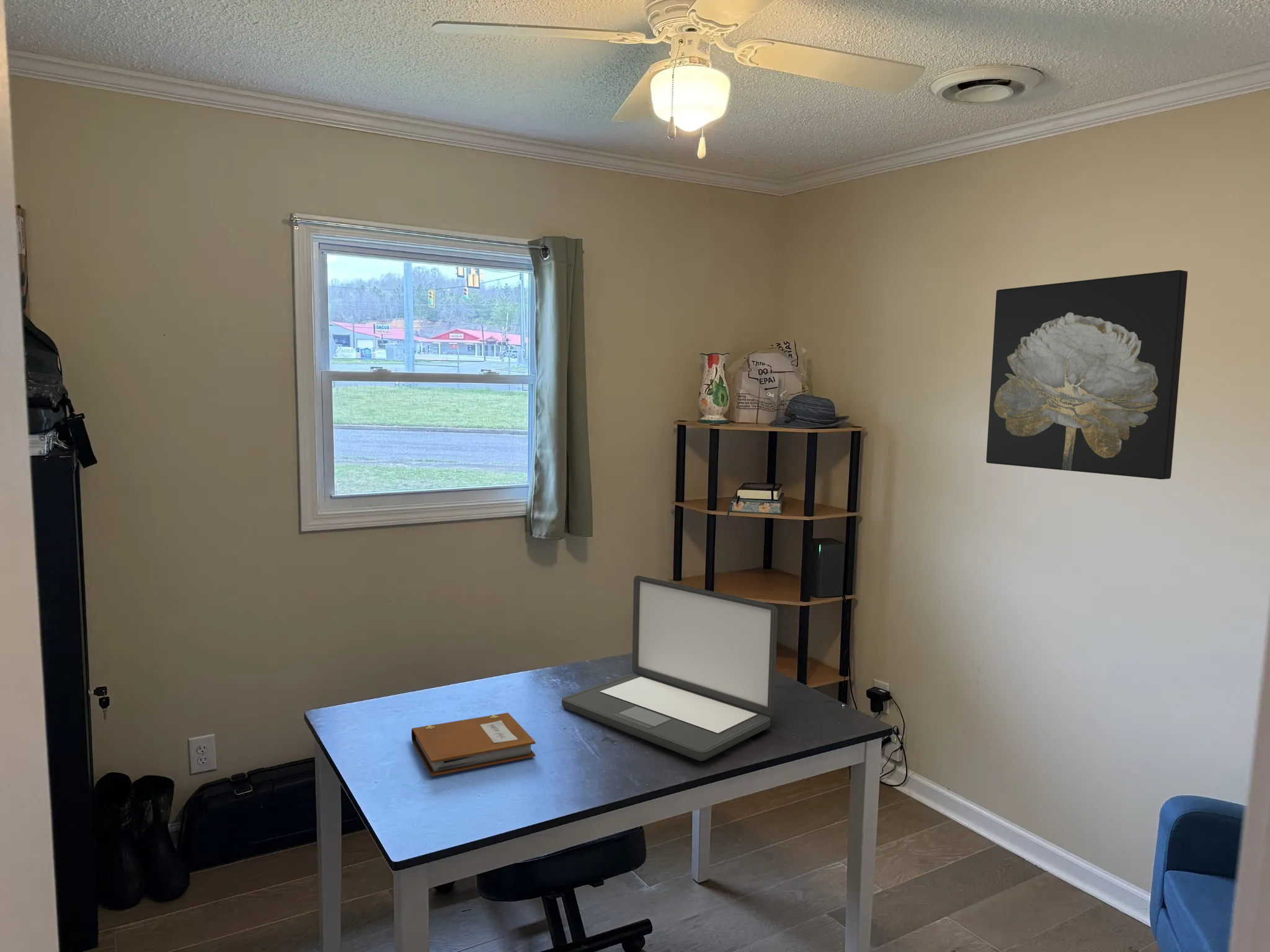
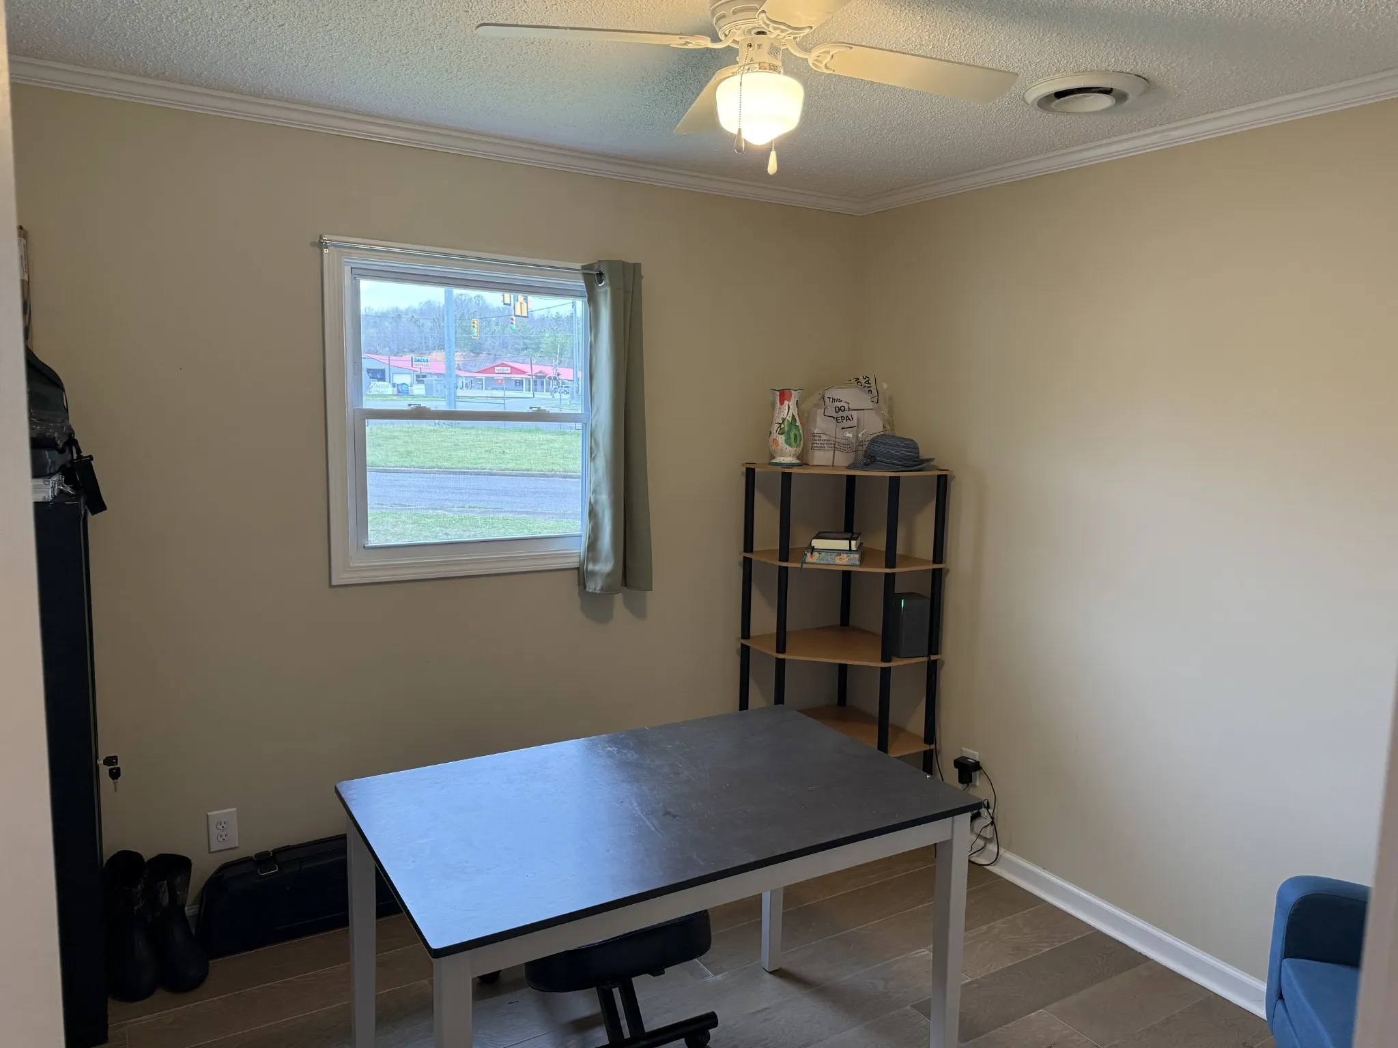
- laptop (665, 658)
- notebook (474, 741)
- wall art (1077, 377)
